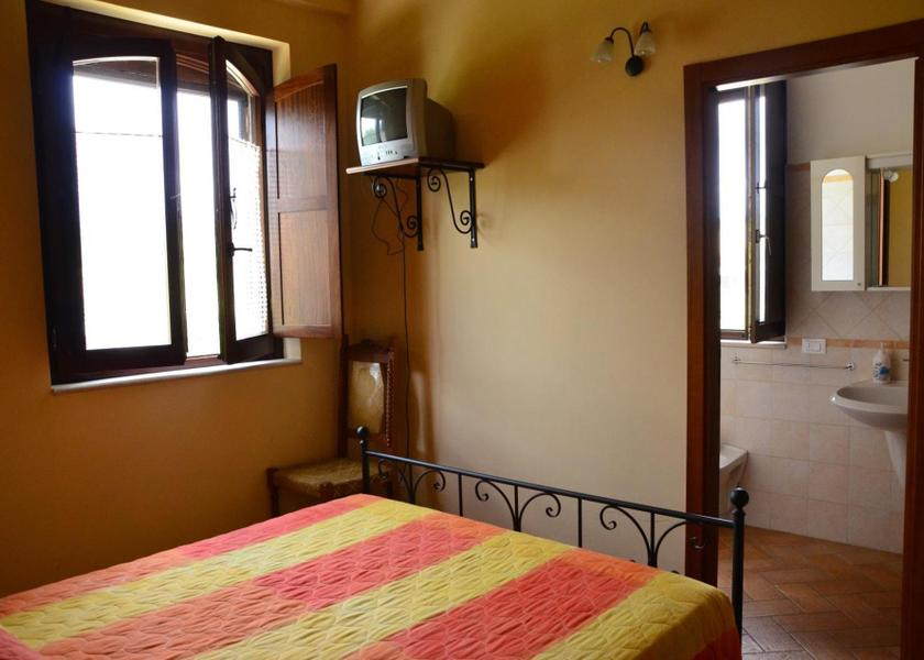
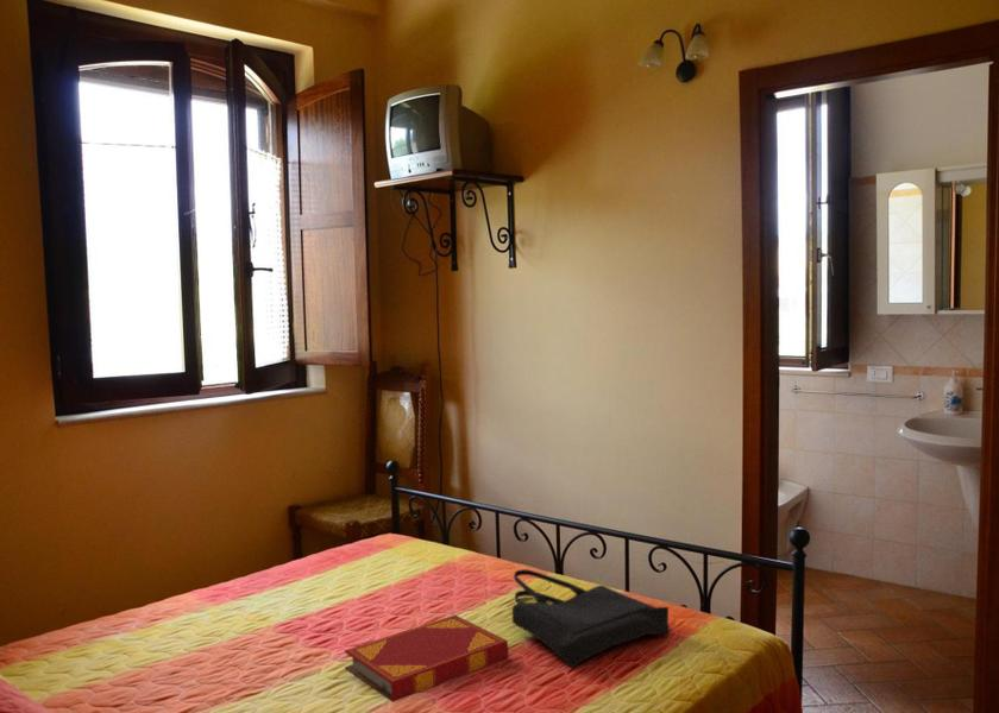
+ tote bag (567, 607)
+ hardback book (427, 655)
